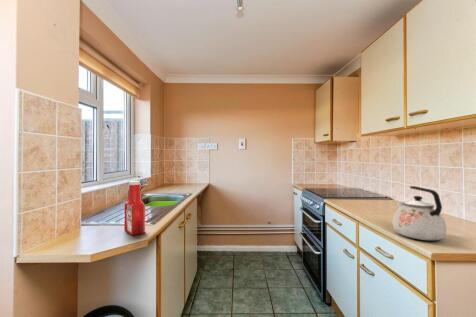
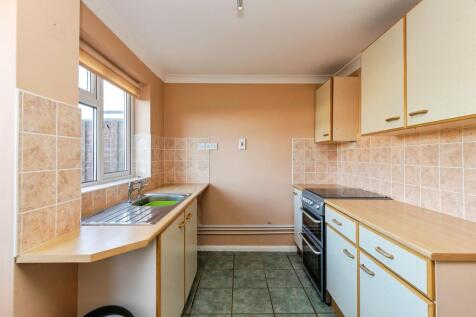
- kettle (417, 211)
- soap bottle (134, 206)
